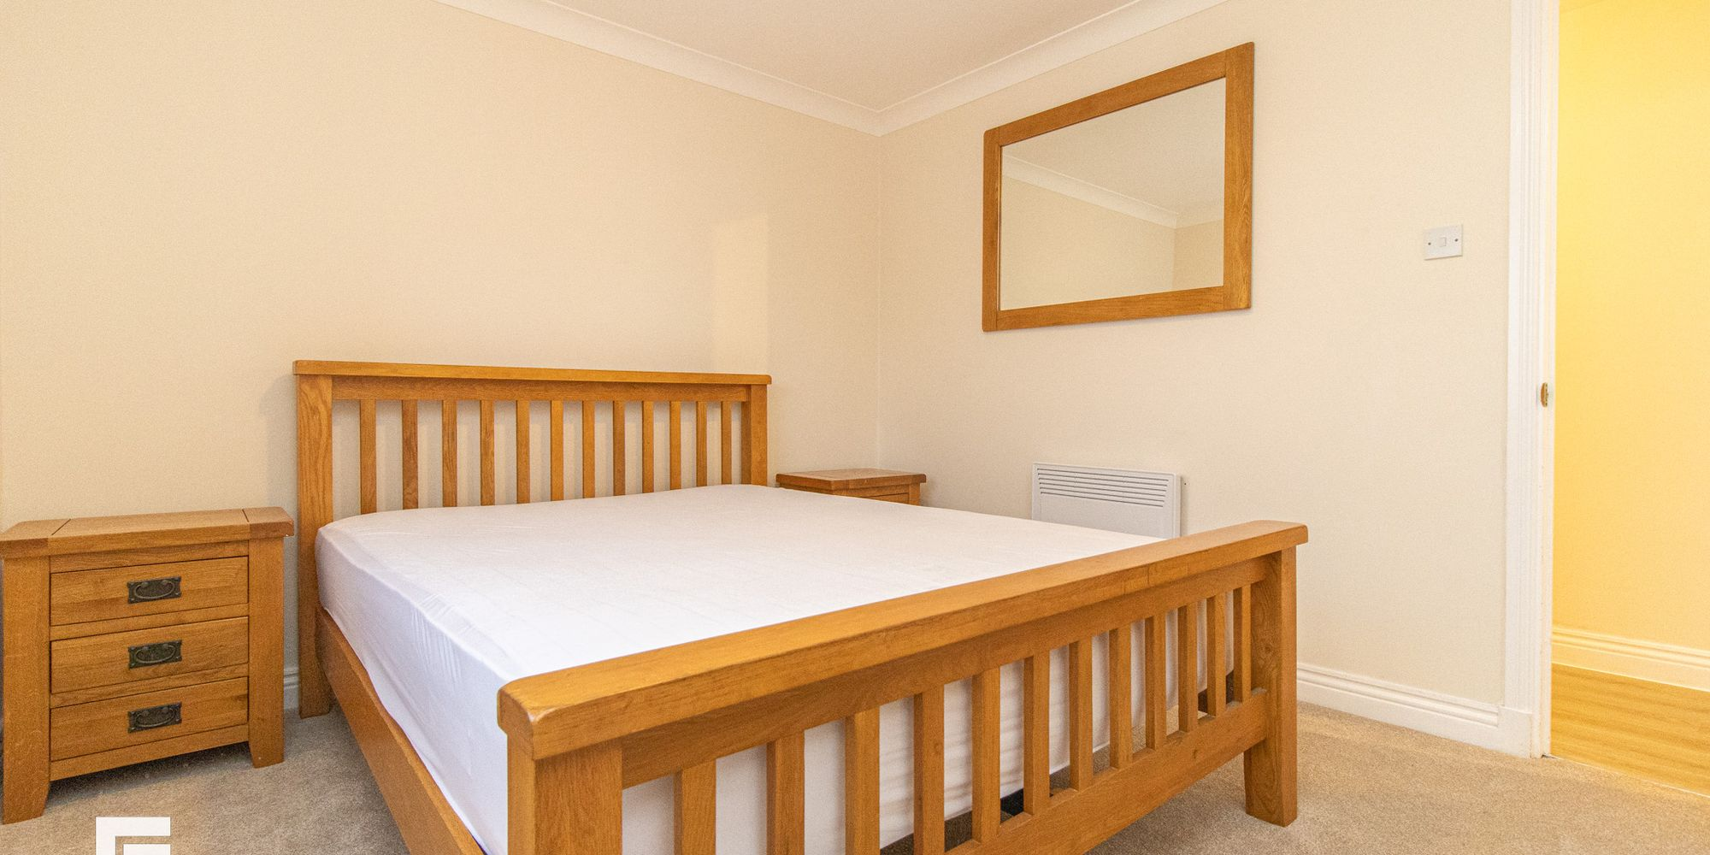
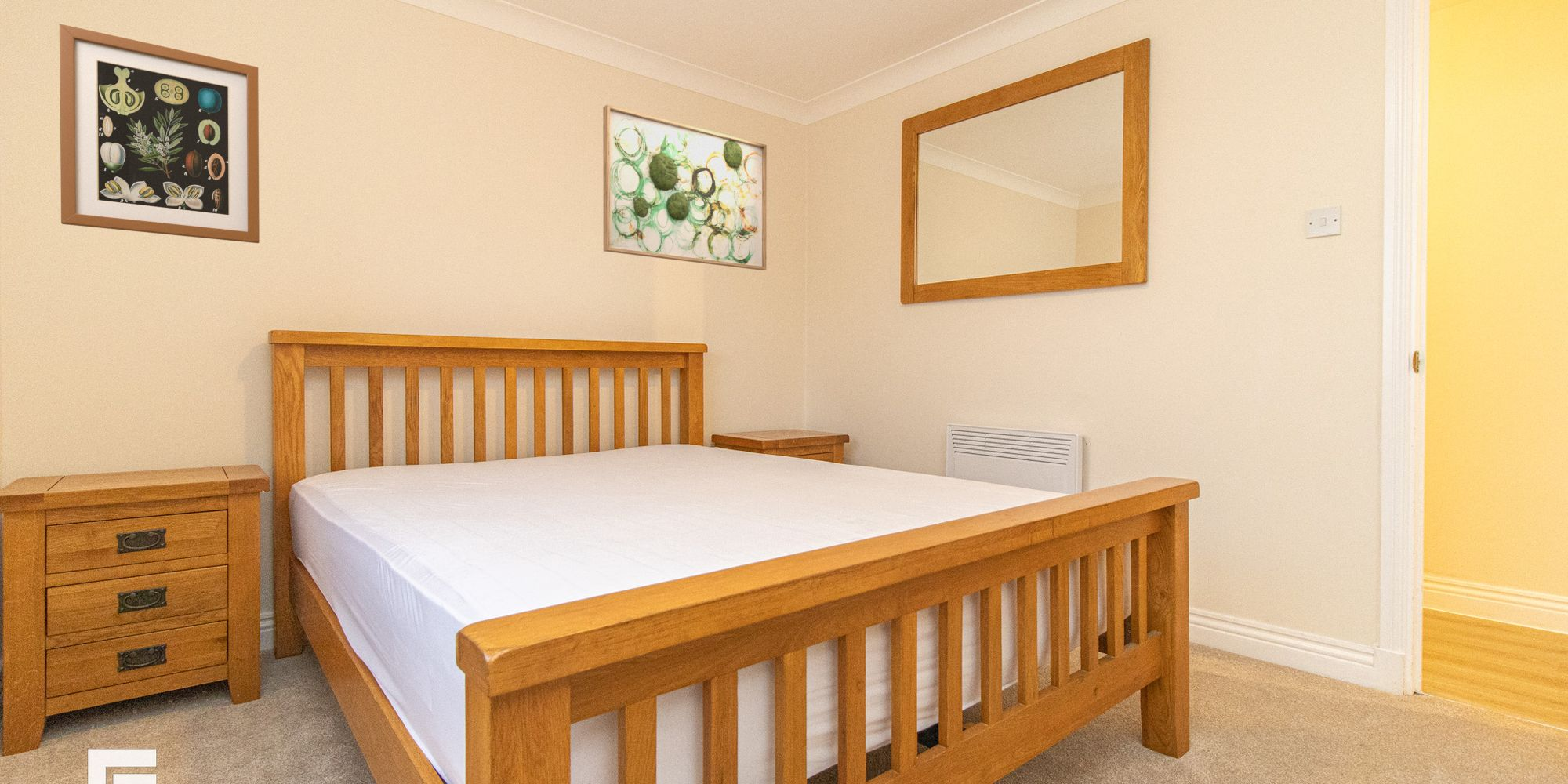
+ wall art (691, 194)
+ wall art (165, 140)
